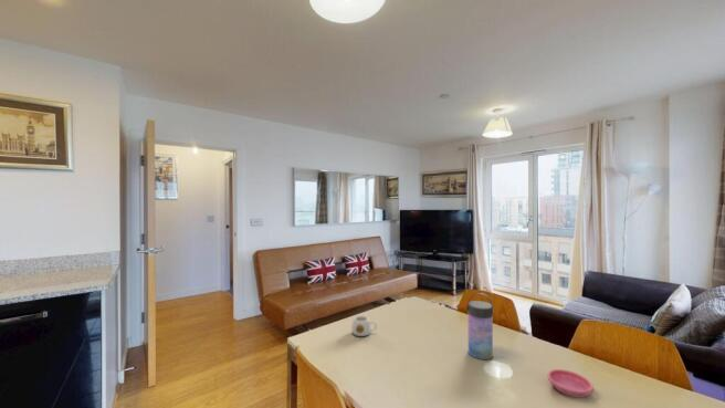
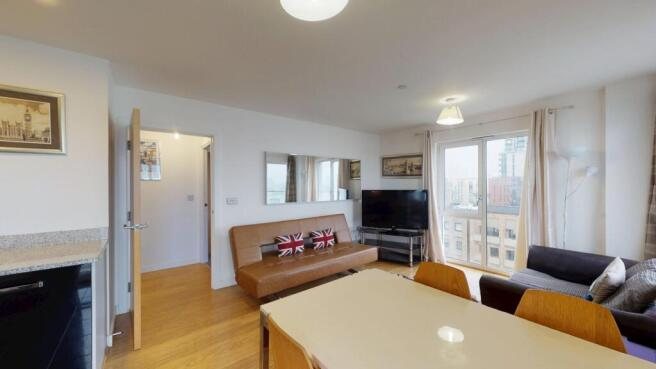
- mug (364, 325)
- saucer (569, 384)
- water bottle (480, 323)
